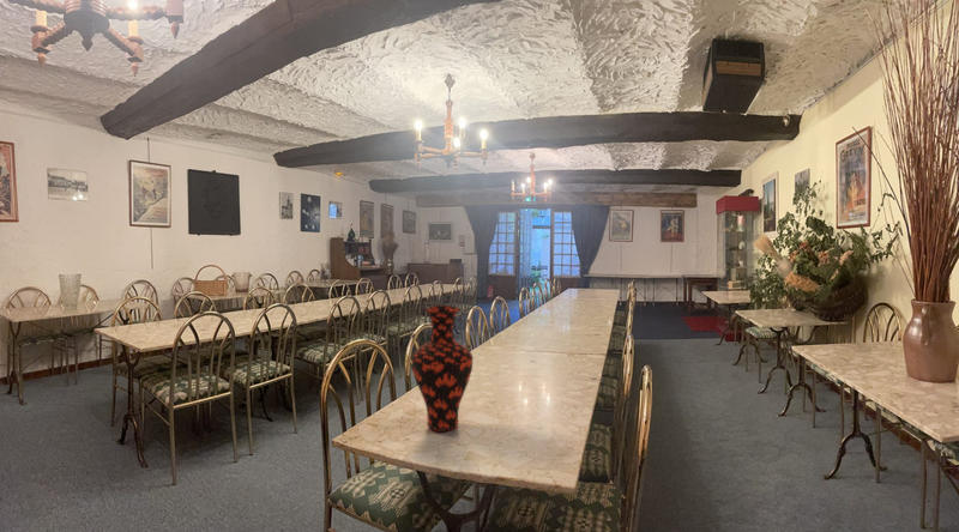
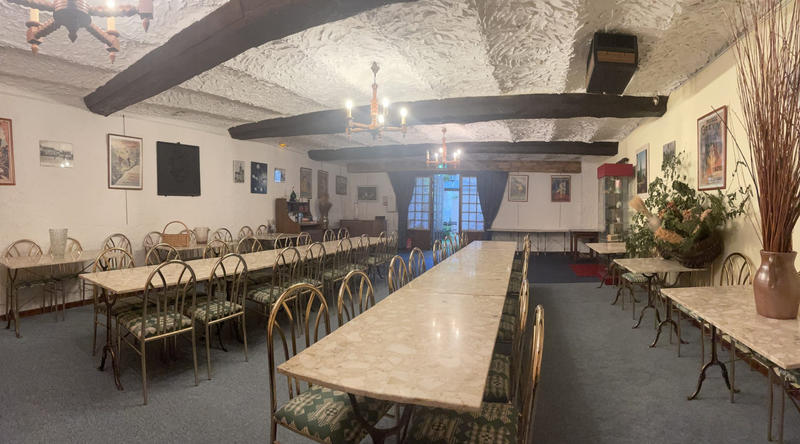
- vase (442, 367)
